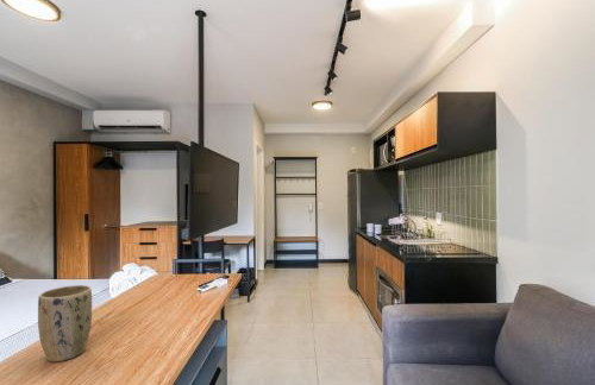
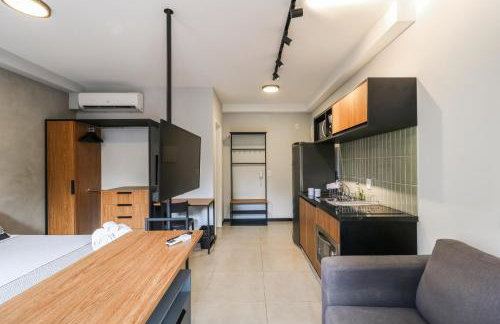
- plant pot (65, 322)
